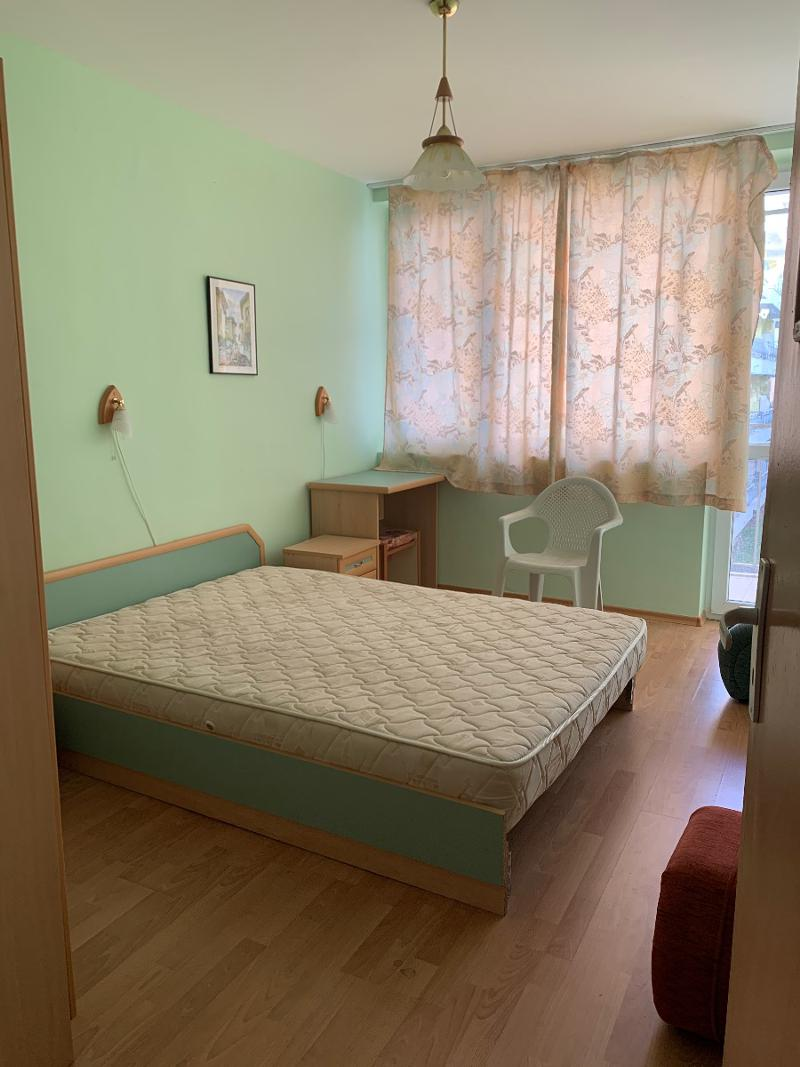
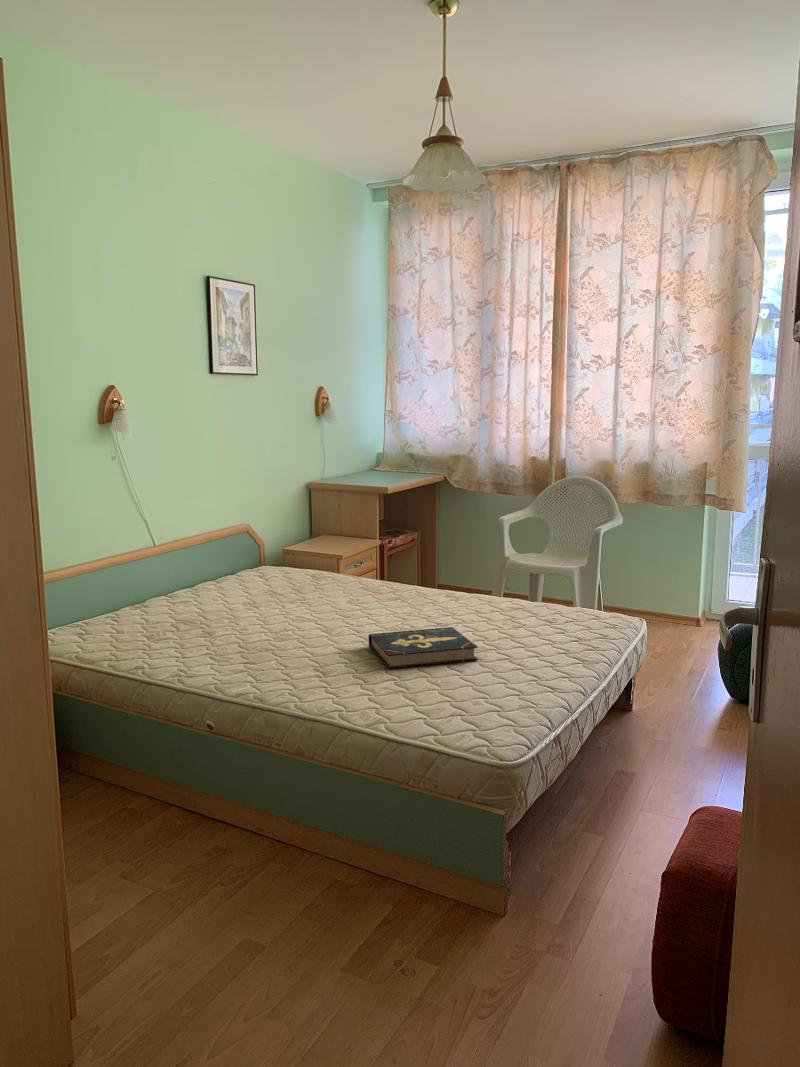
+ book (421, 646)
